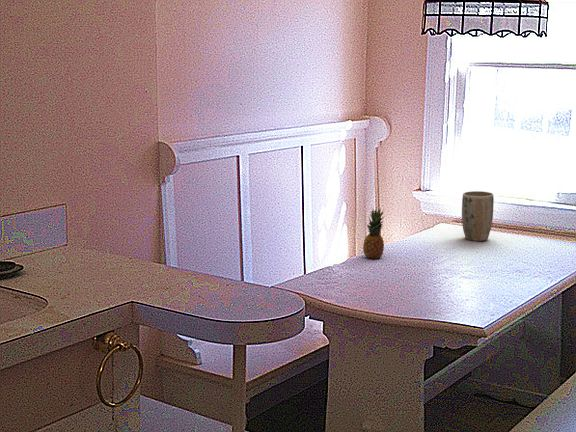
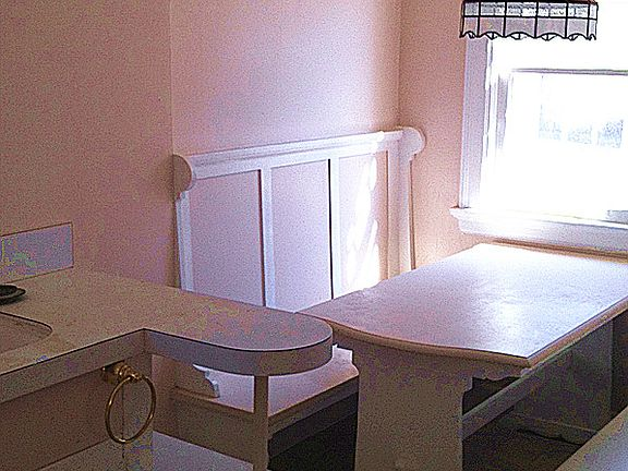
- plant pot (477, 216)
- fruit (373, 232)
